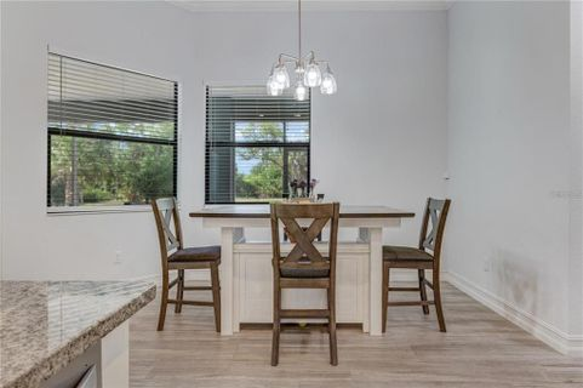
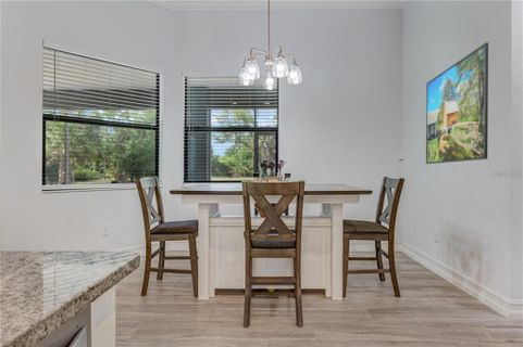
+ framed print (451, 114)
